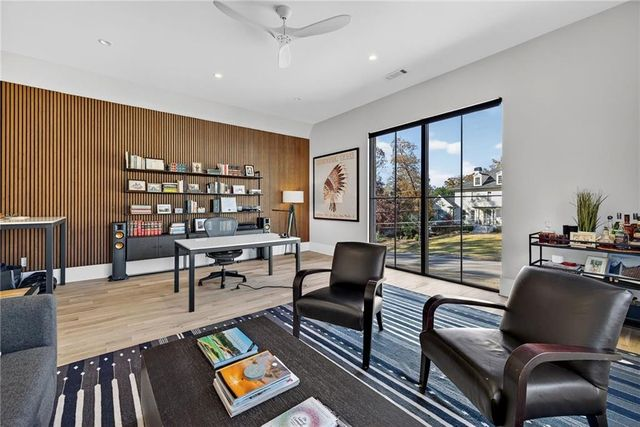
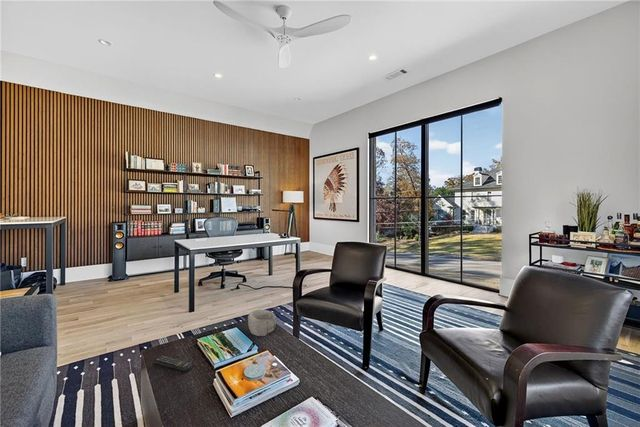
+ remote control (172, 363)
+ decorative bowl (261, 321)
